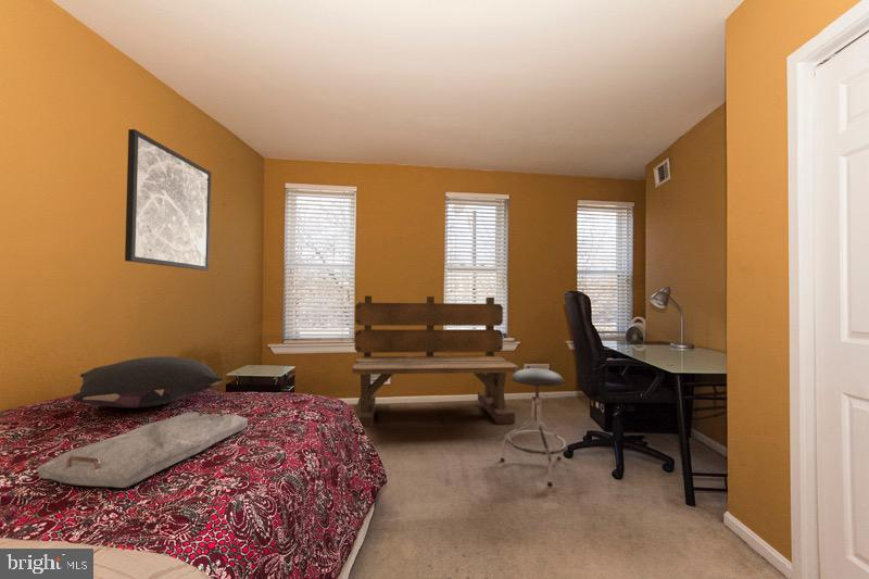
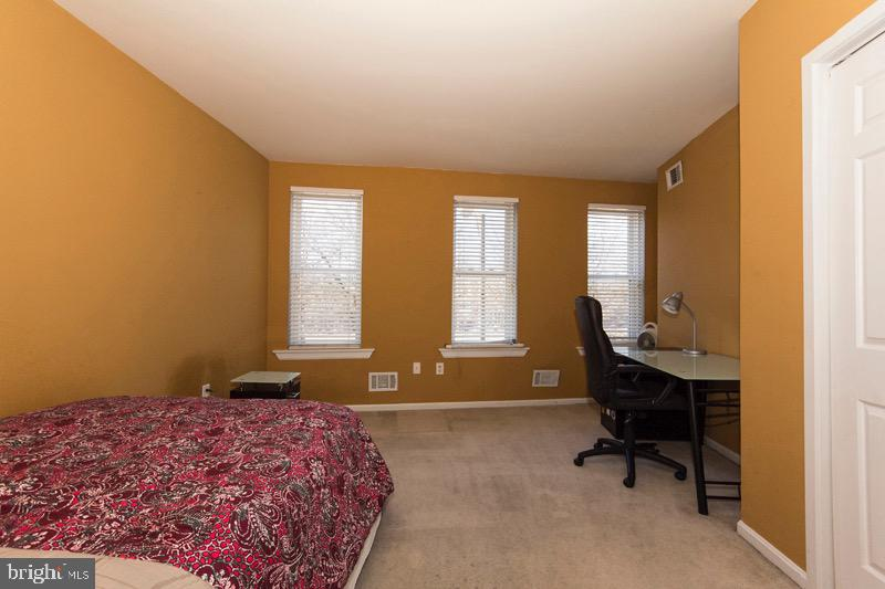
- pillow (151, 378)
- wall art (174, 210)
- serving tray (151, 438)
- bench (432, 354)
- stool (539, 417)
